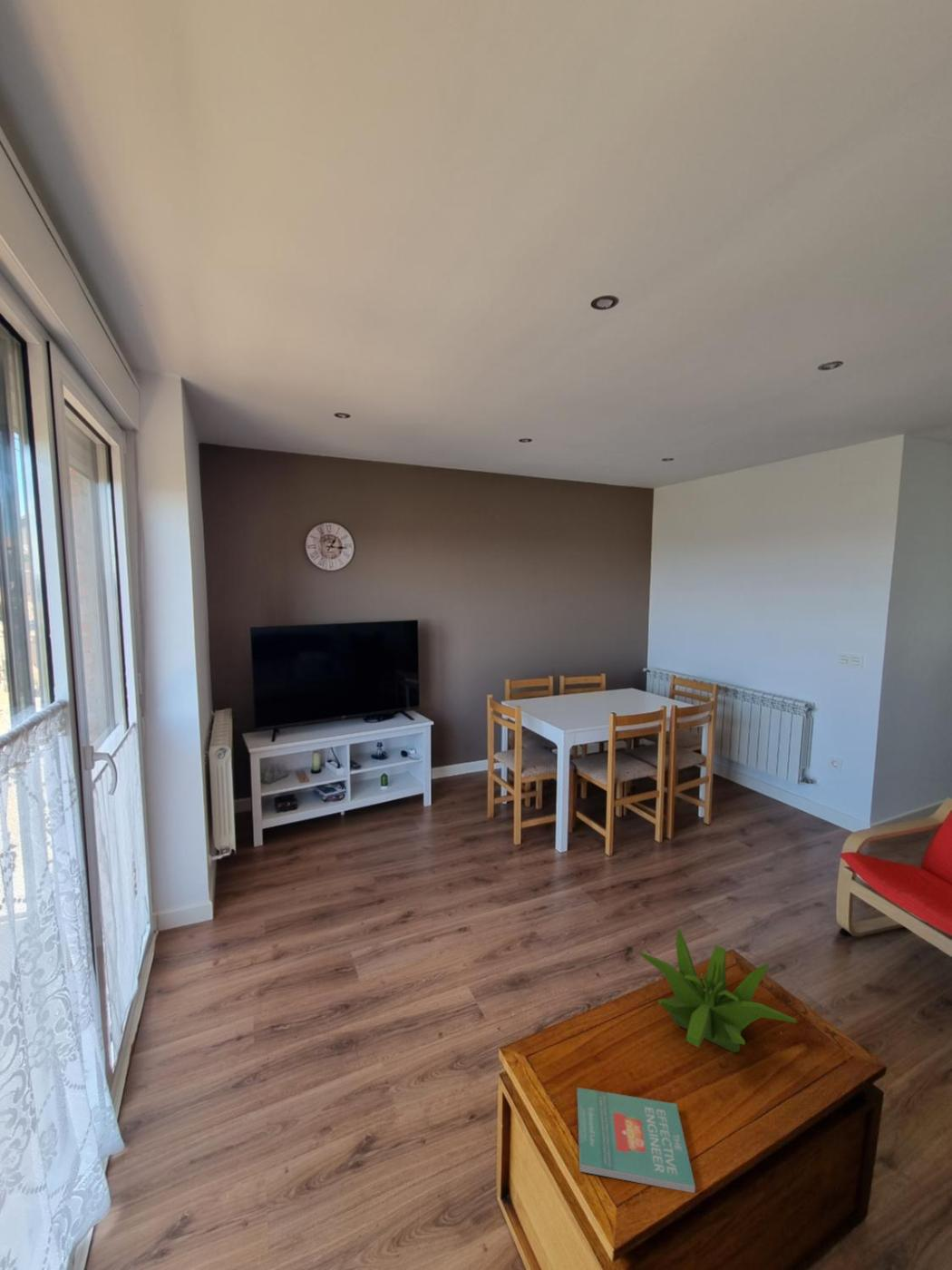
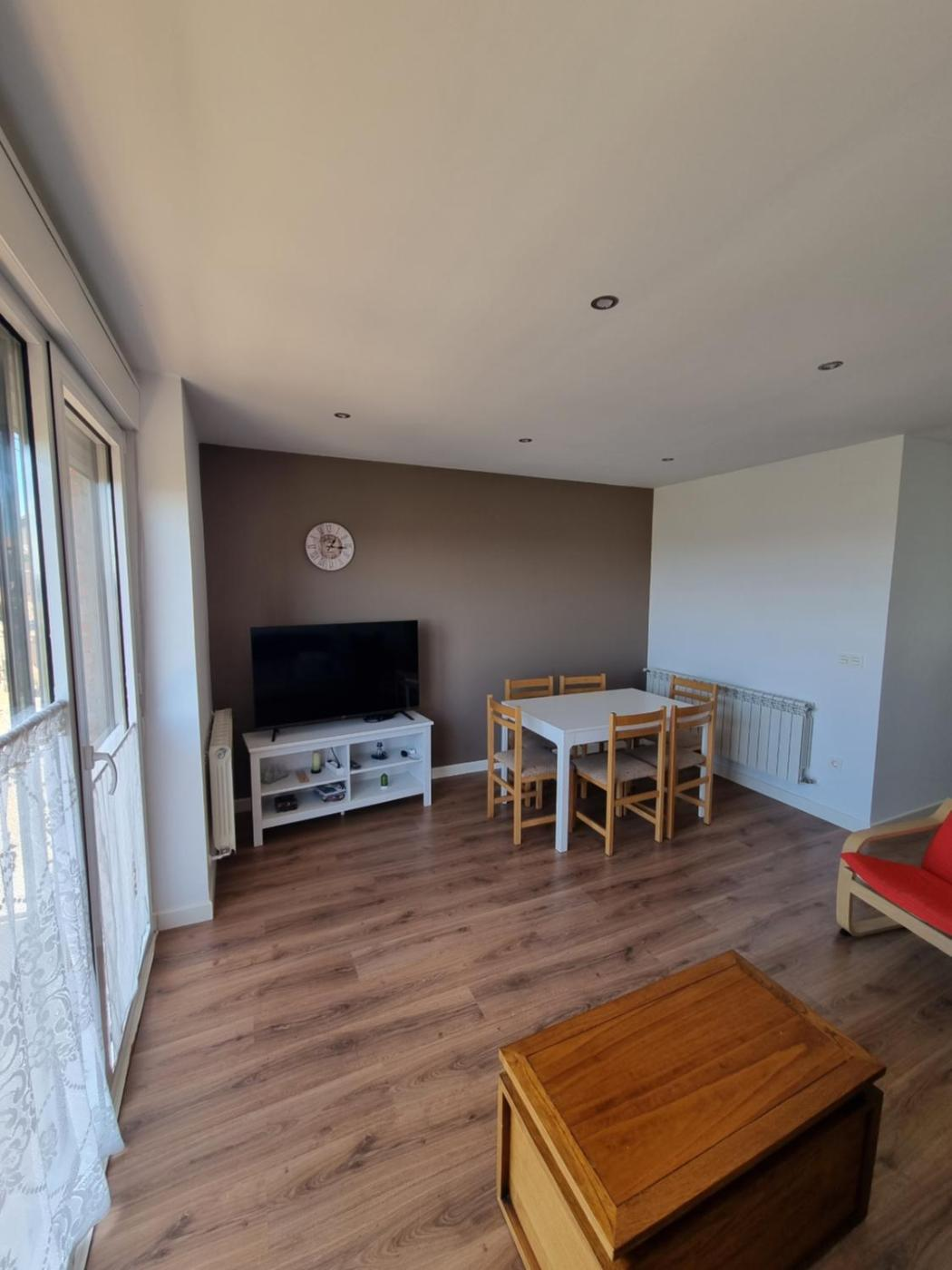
- book (630, 1135)
- plant (707, 1006)
